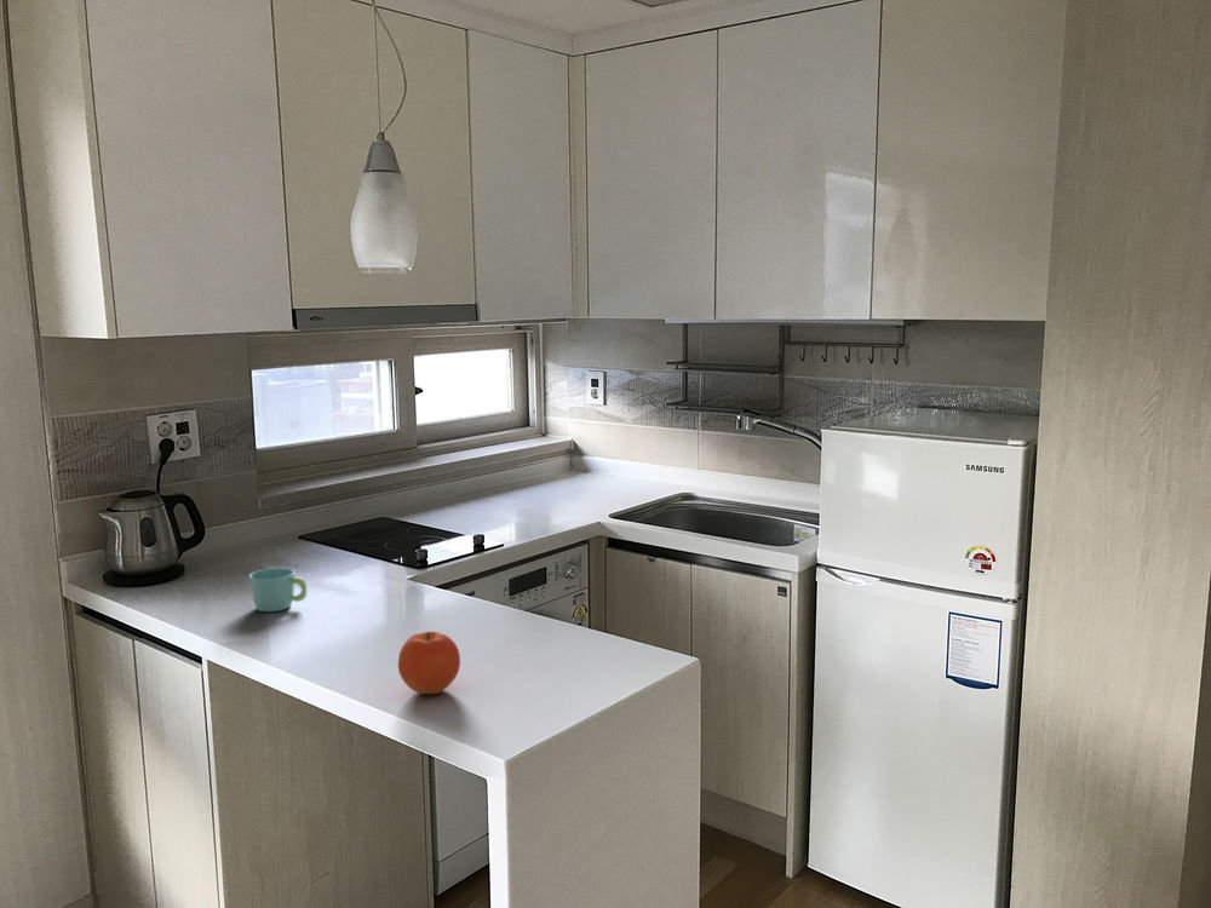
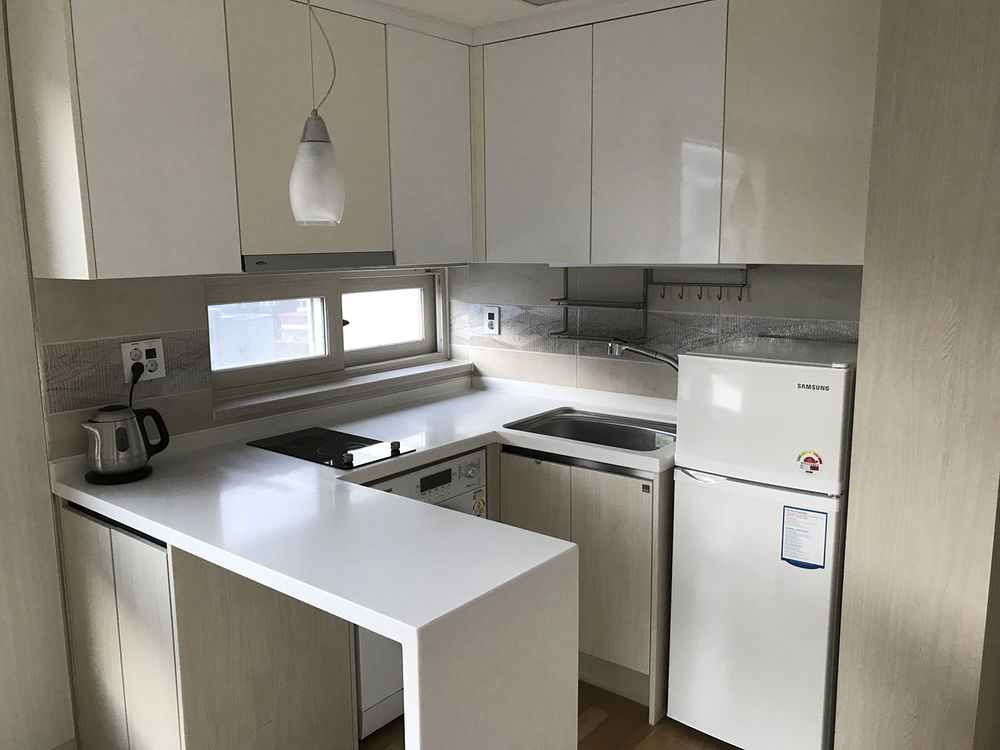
- fruit (429, 662)
- mug (279, 590)
